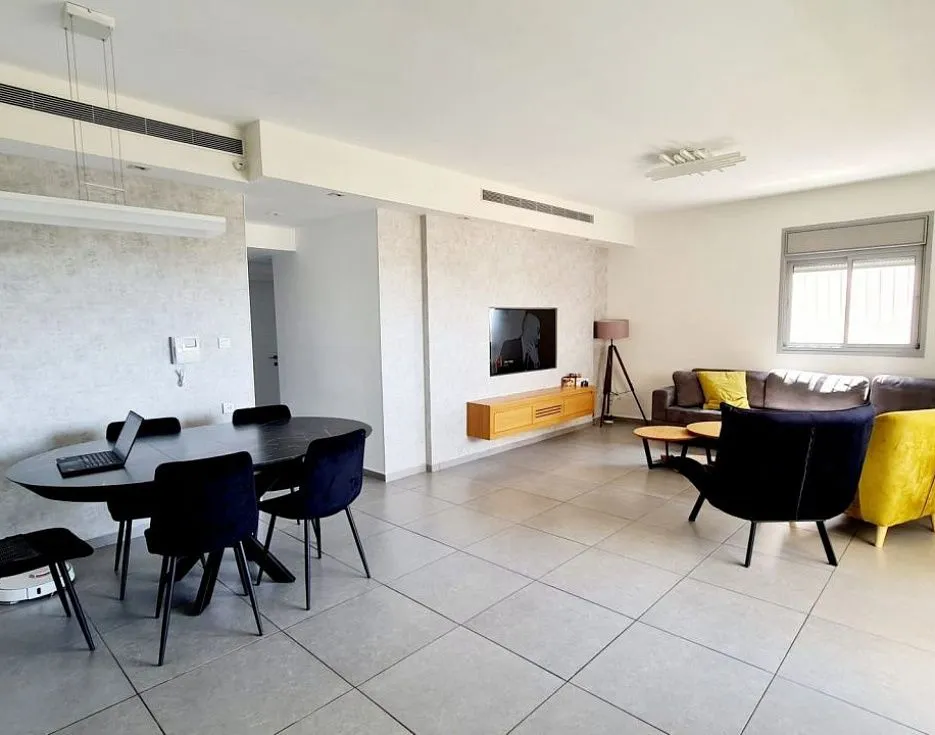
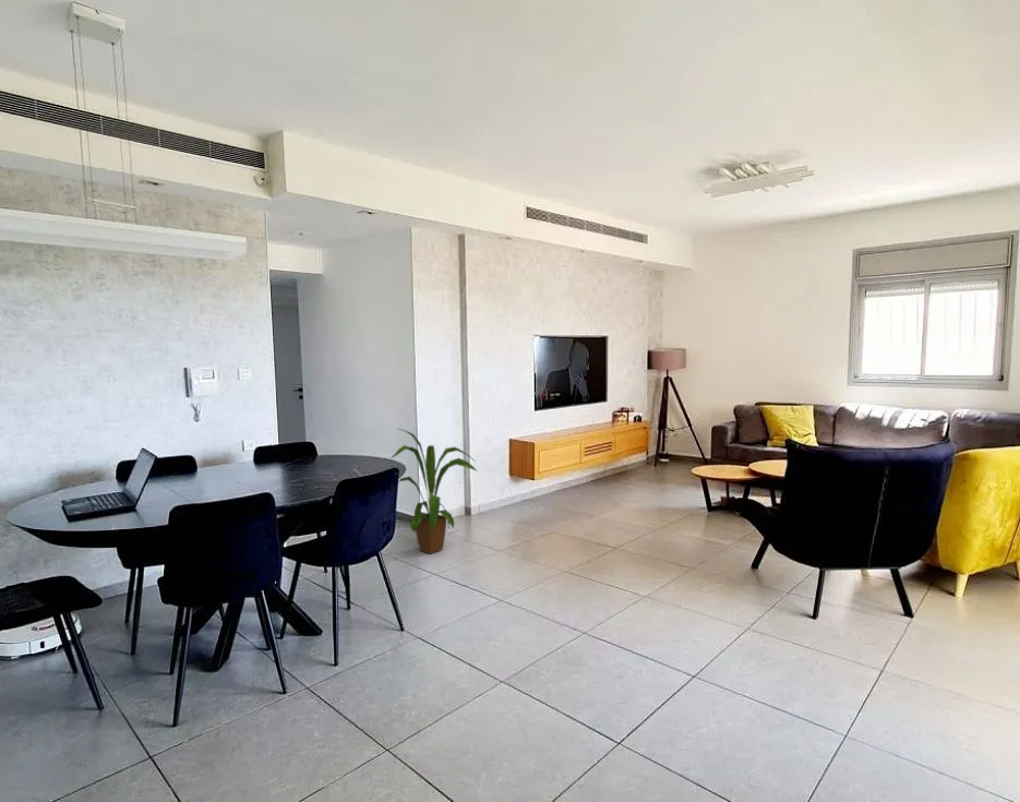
+ house plant (435, 492)
